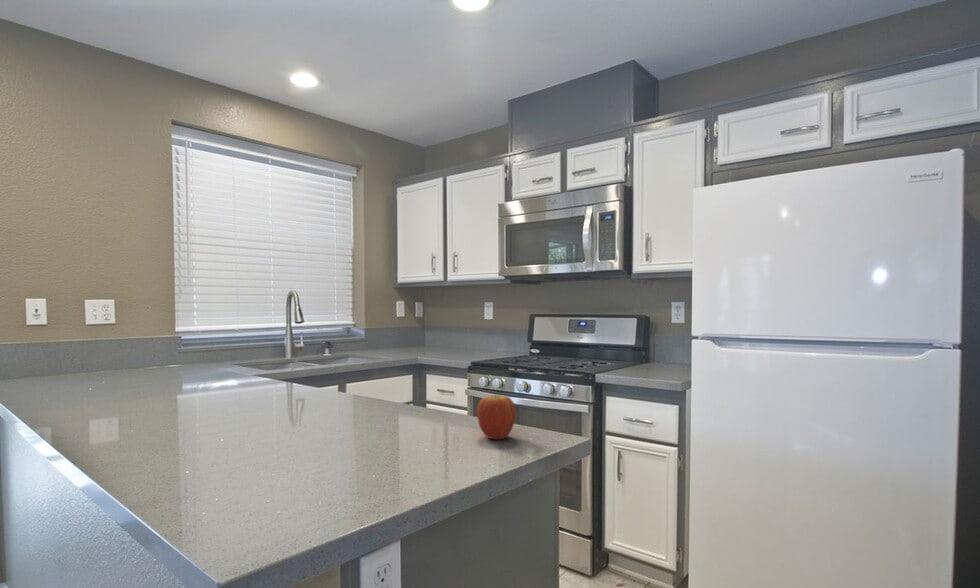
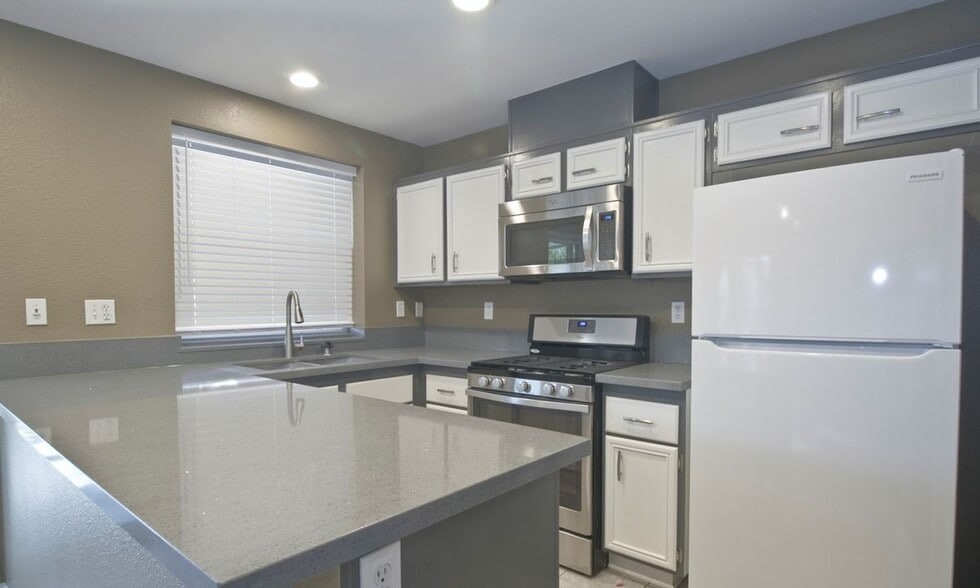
- fruit (496, 414)
